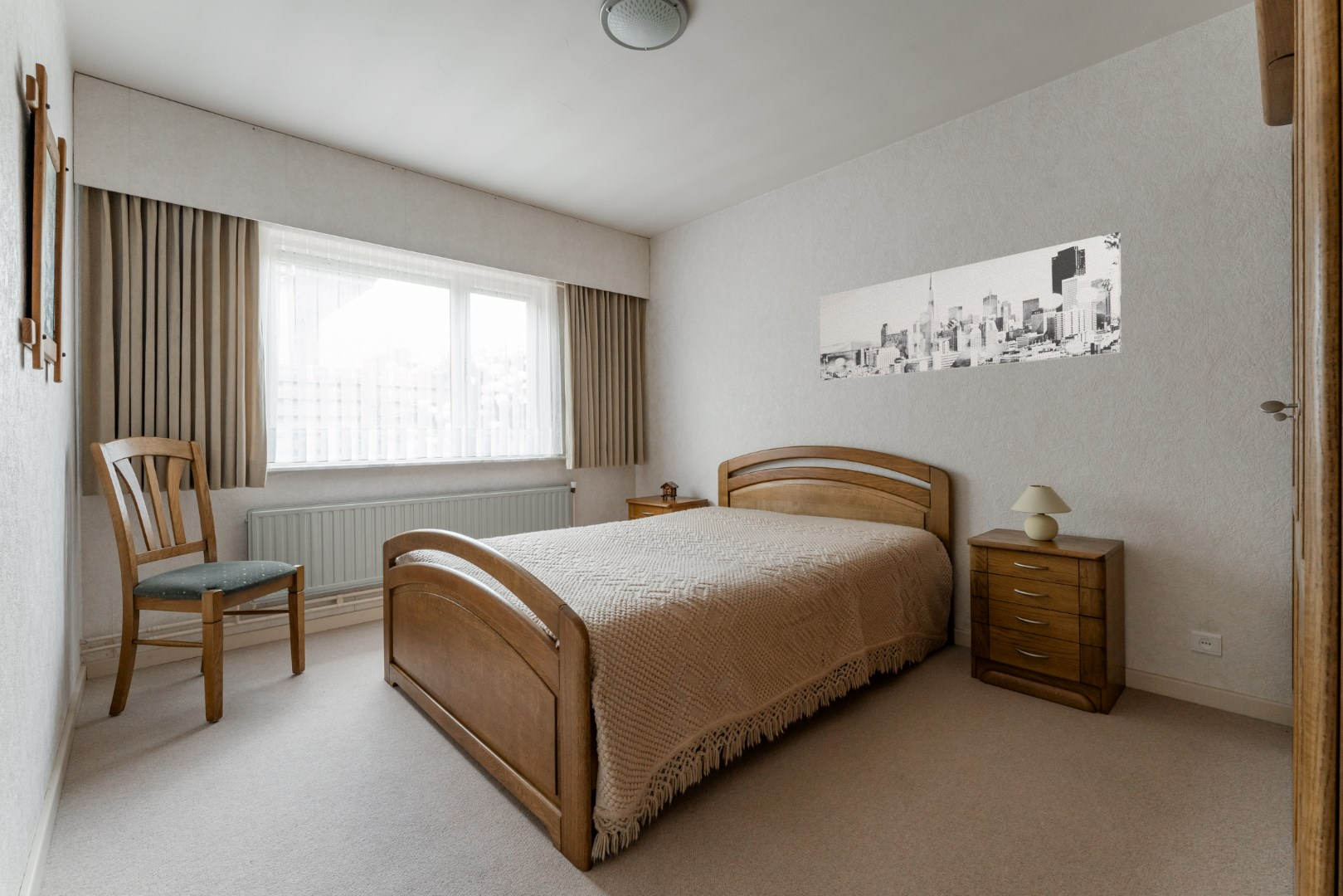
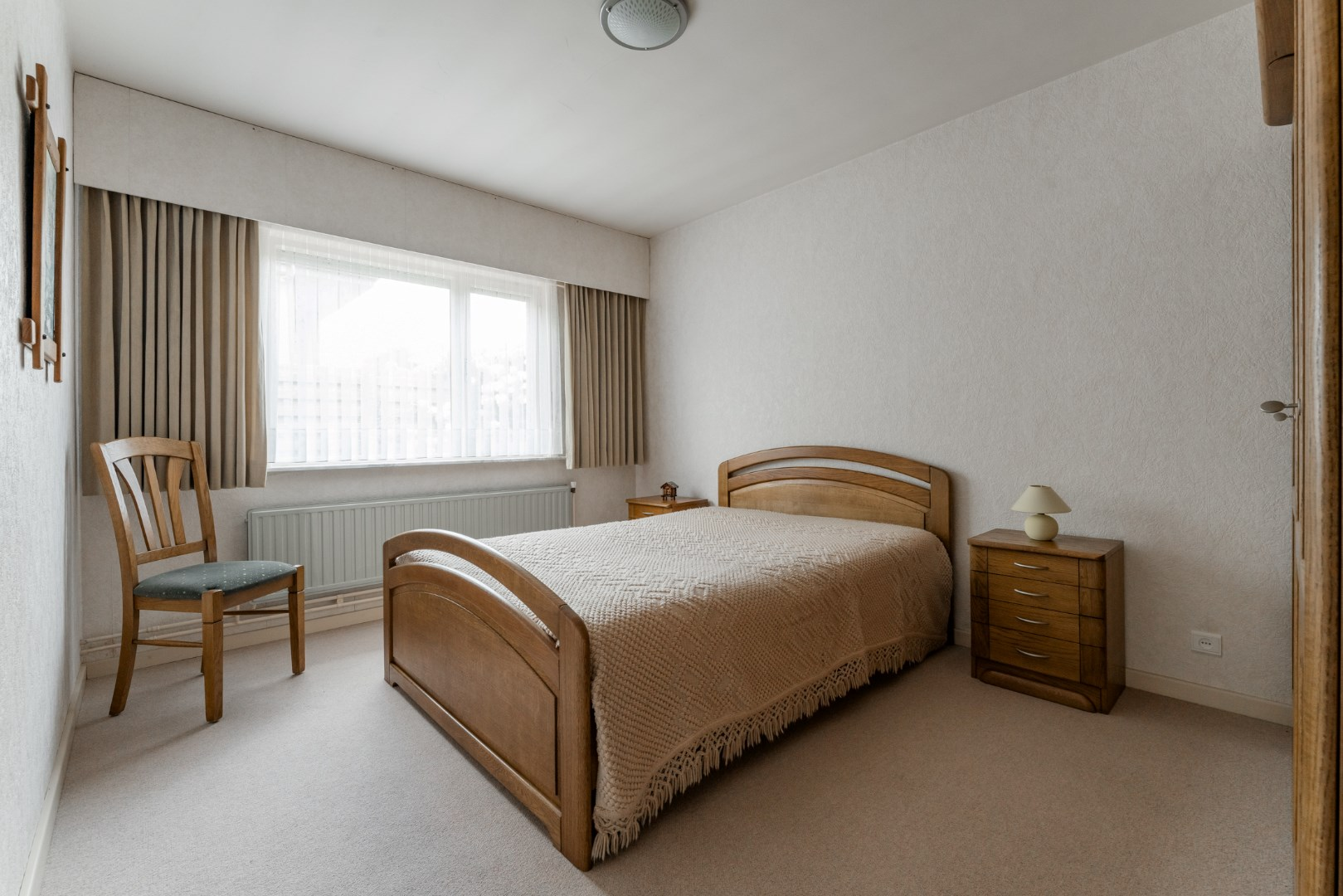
- wall art (944, 319)
